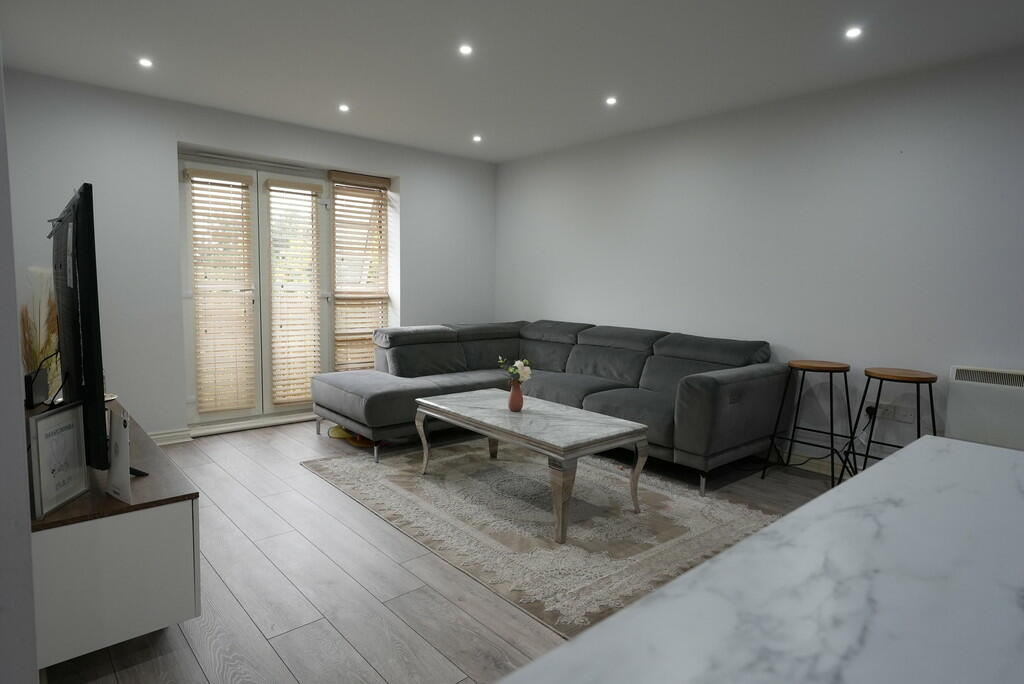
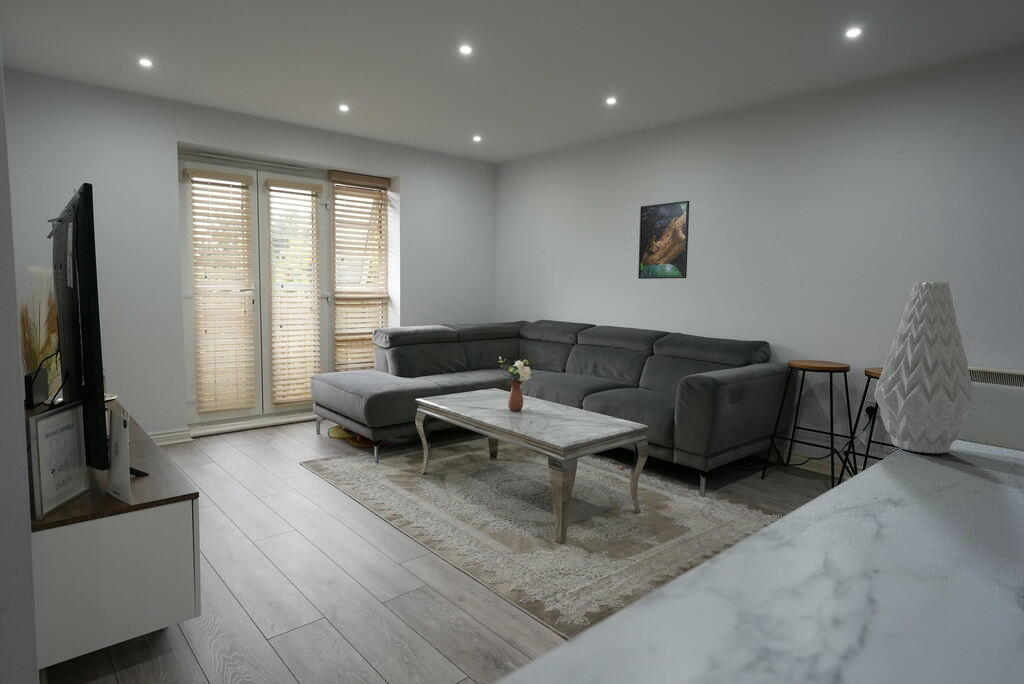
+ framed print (662, 241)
+ vase (924, 366)
